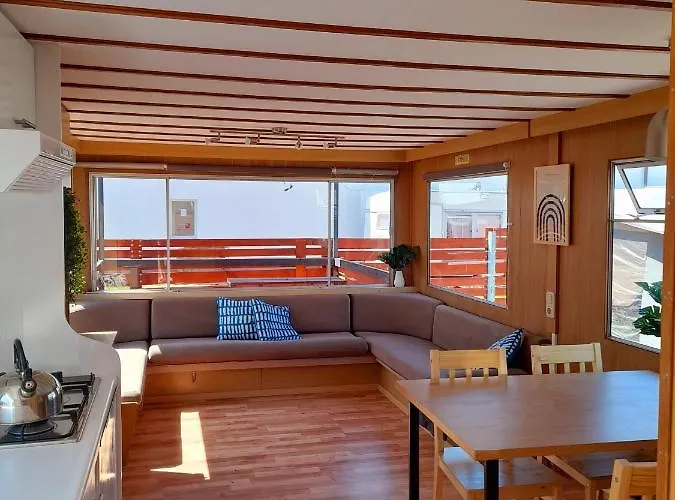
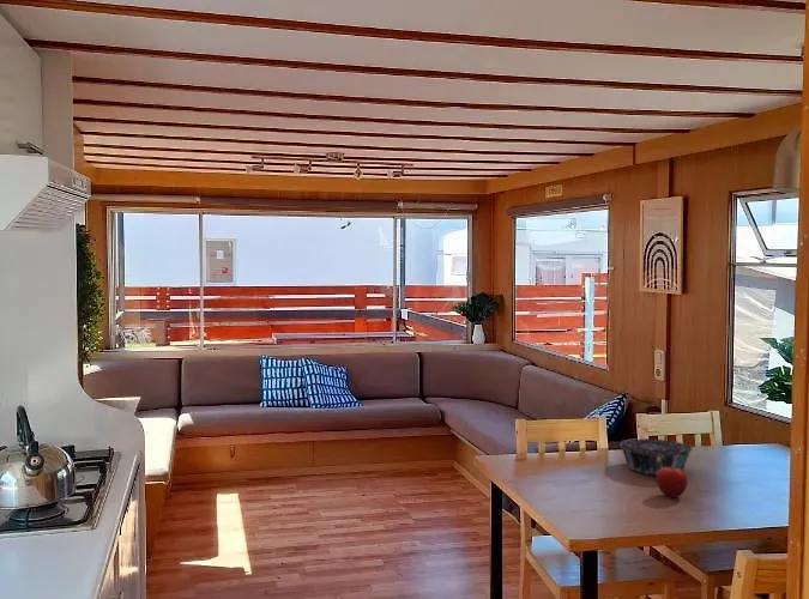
+ fruit (671, 480)
+ decorative bowl (656, 456)
